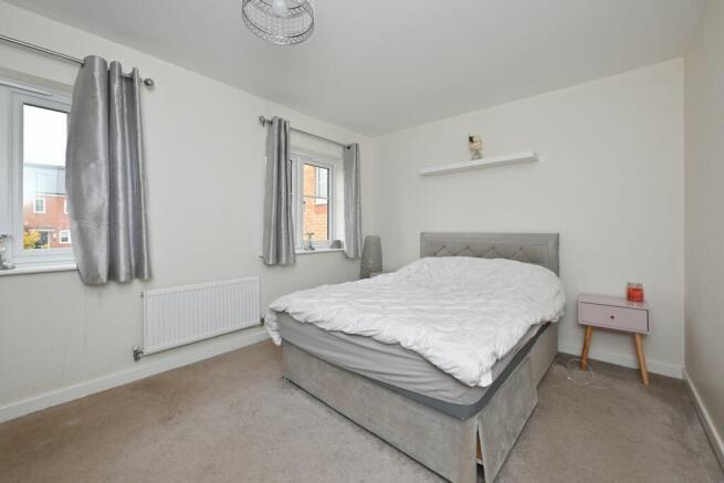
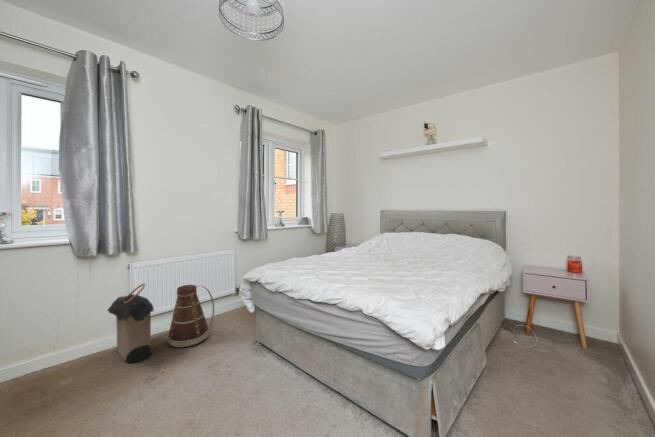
+ laundry hamper (131, 318)
+ basket (193, 308)
